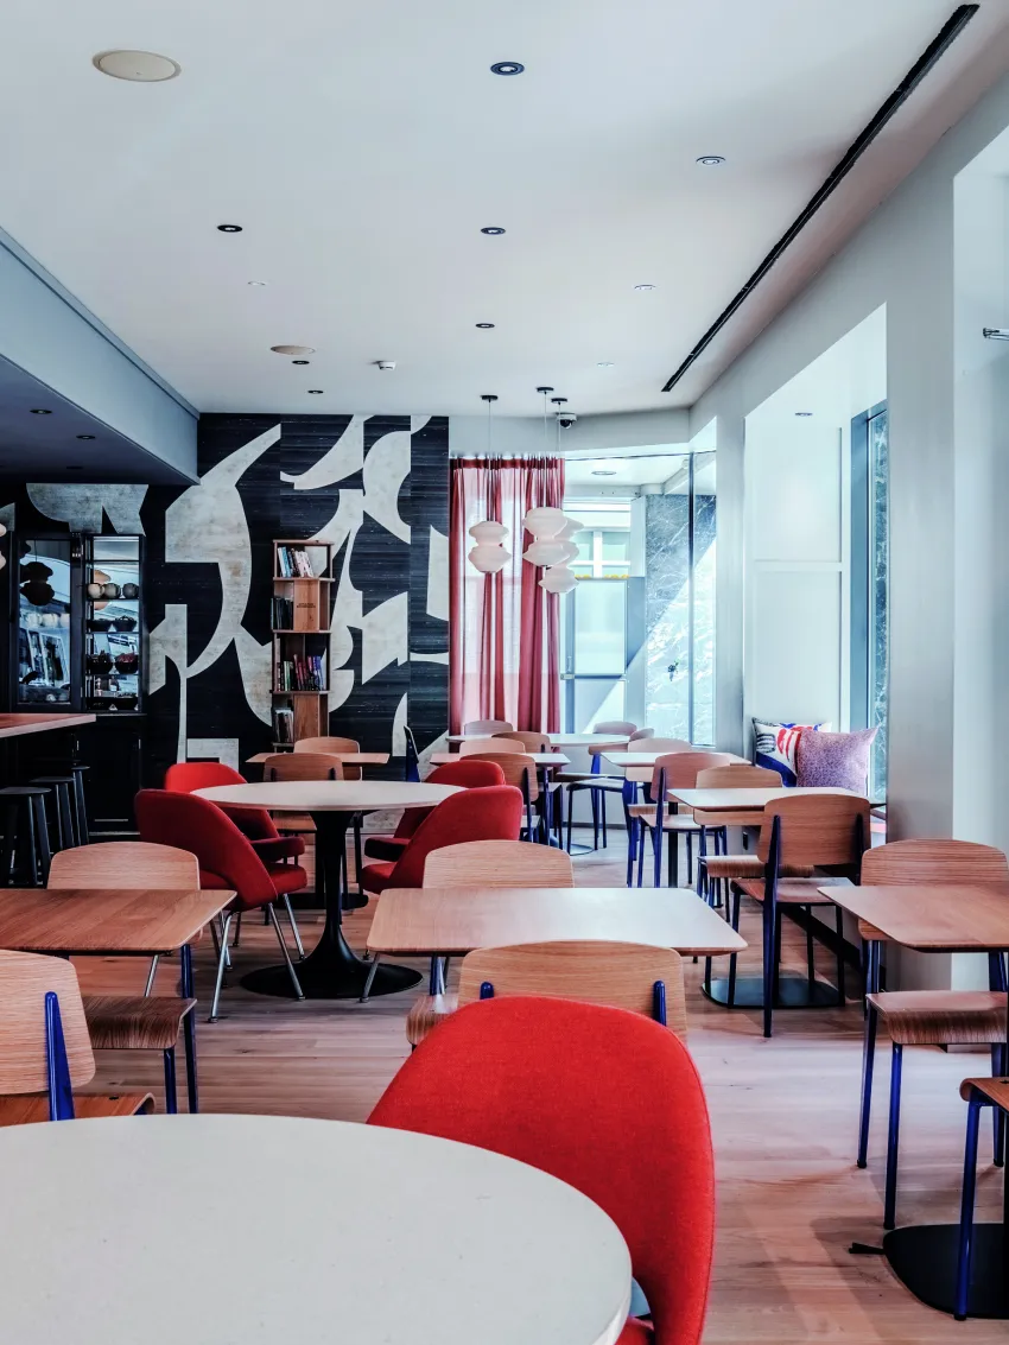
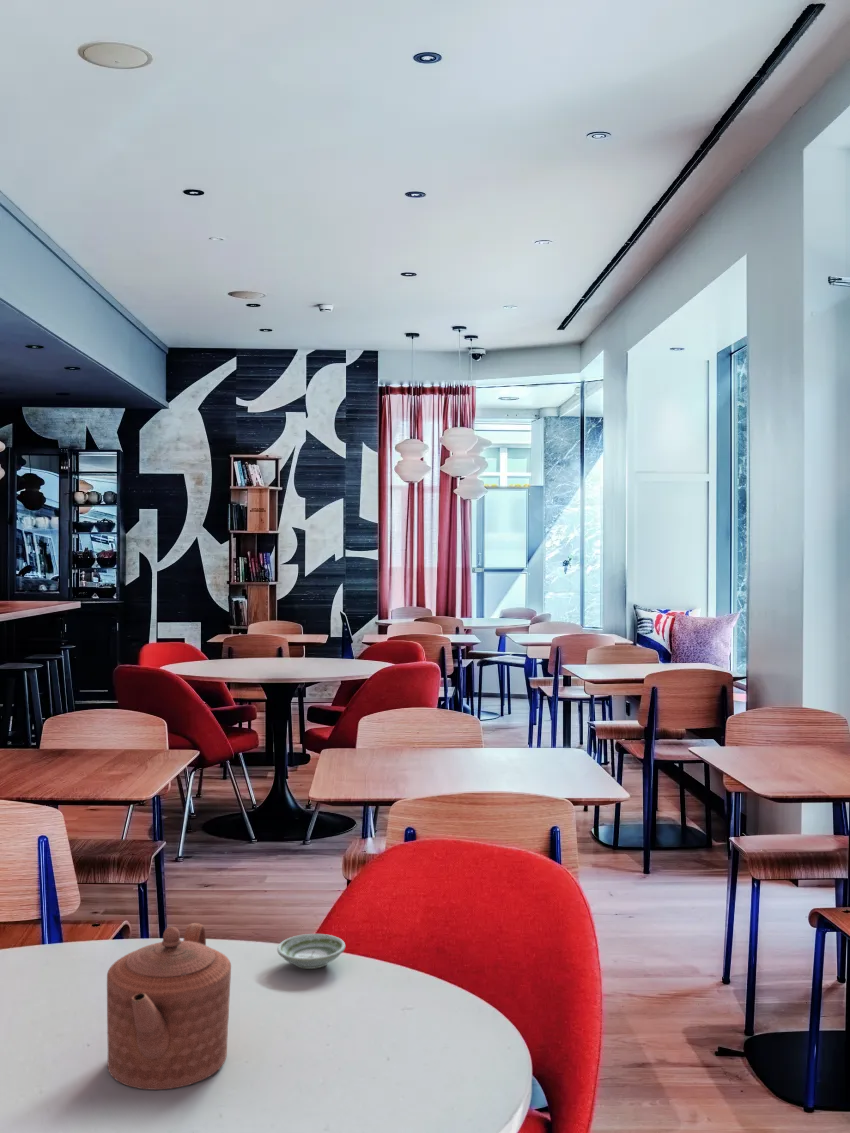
+ saucer (311, 953)
+ teapot (169, 994)
